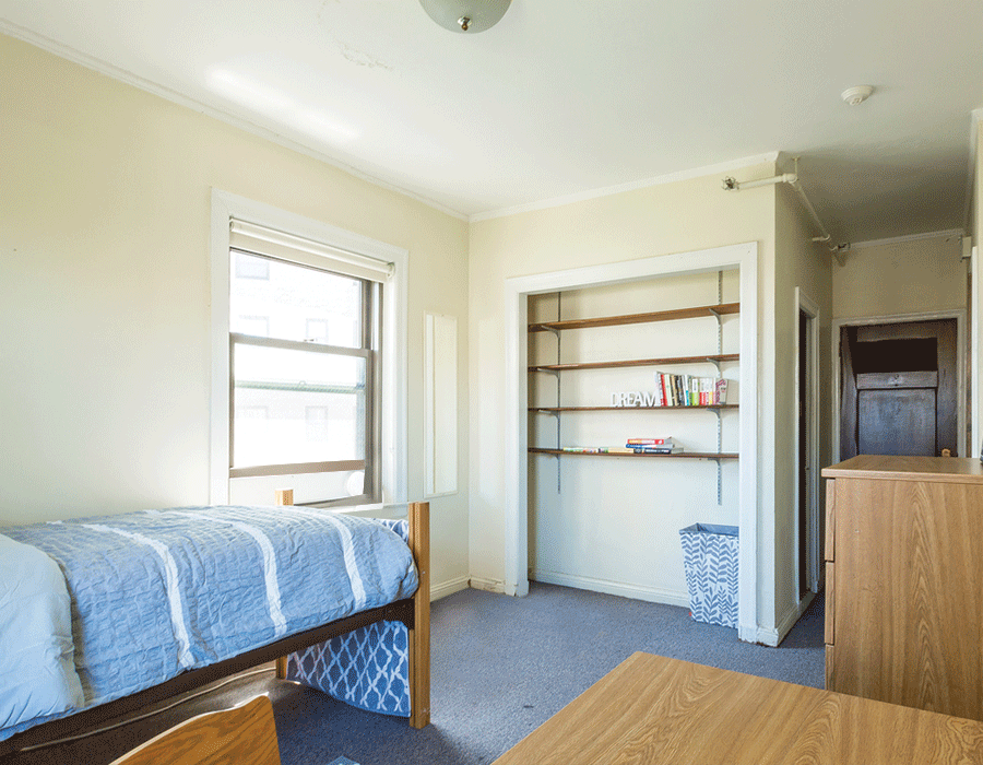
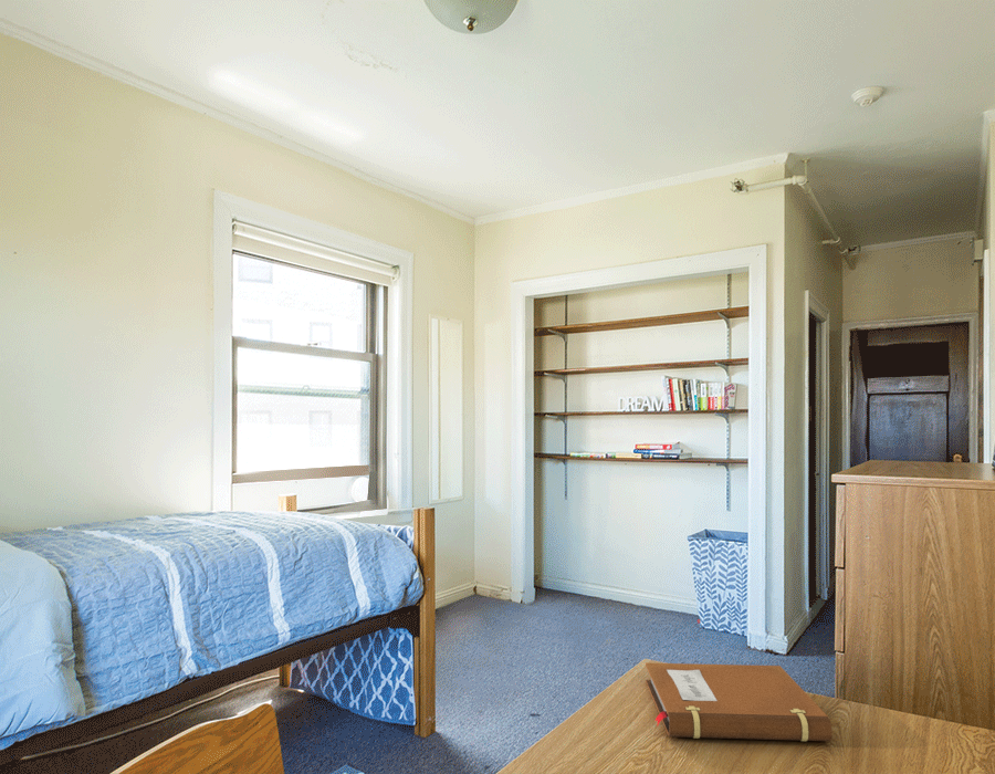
+ notebook (725, 699)
